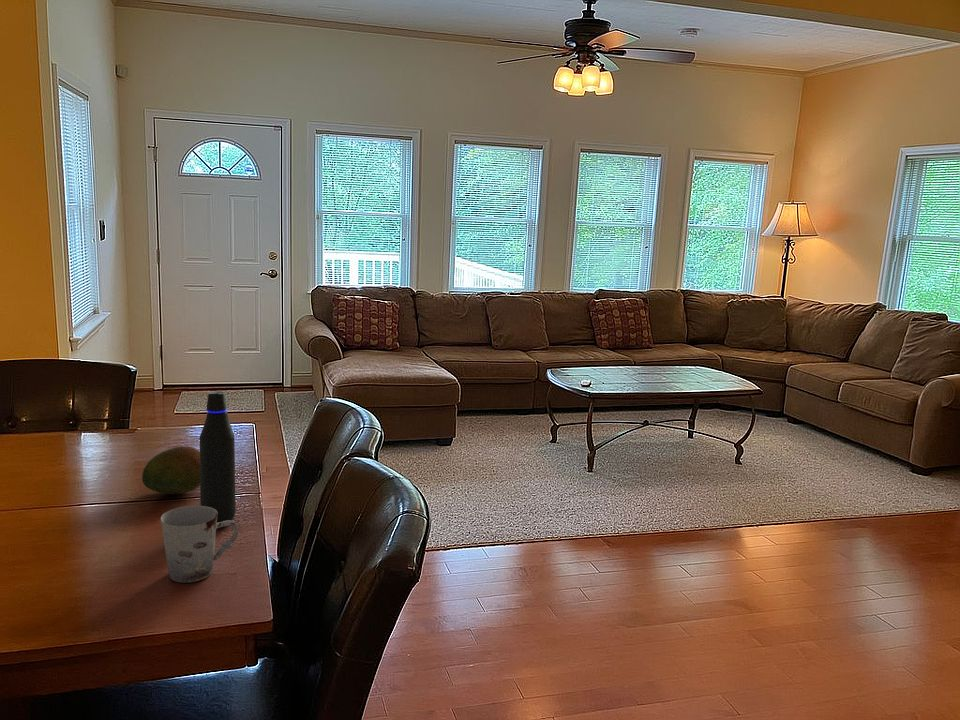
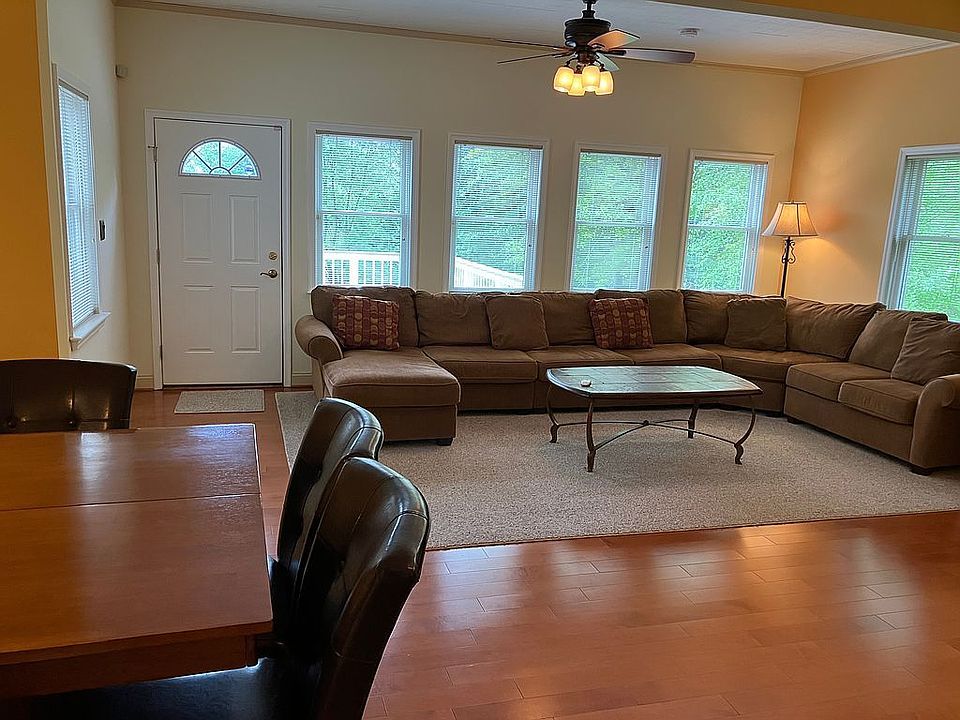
- fruit (174, 470)
- water bottle (217, 459)
- cup (200, 542)
